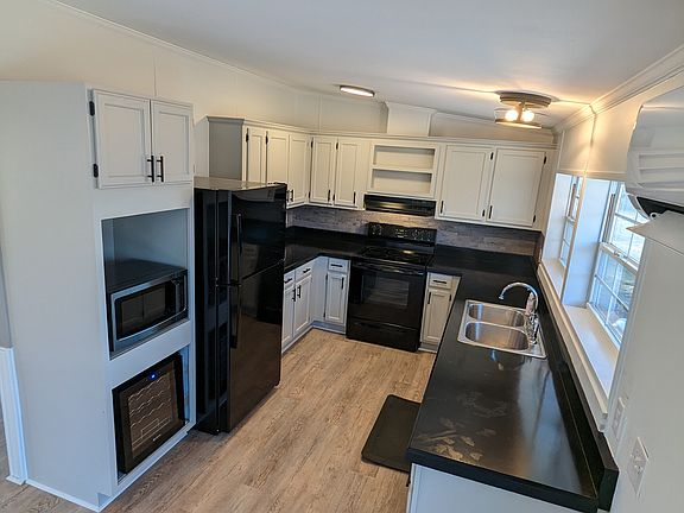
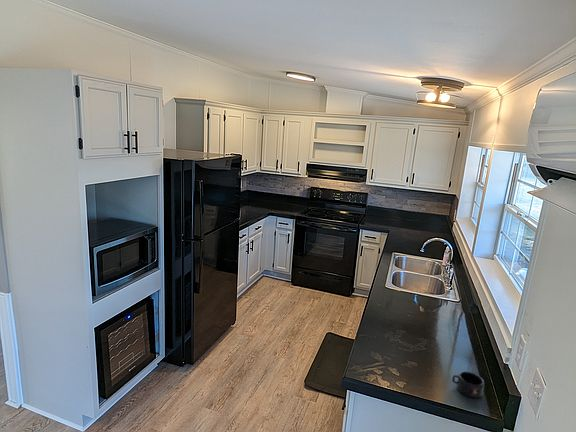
+ mug (467, 383)
